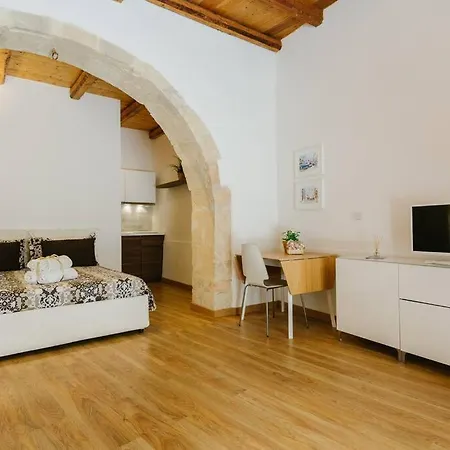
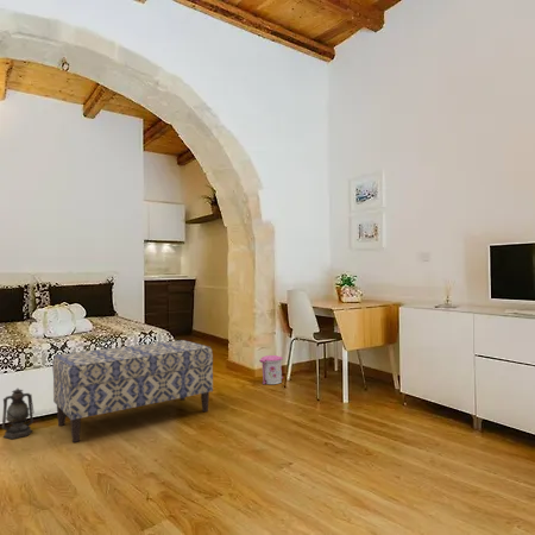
+ trash can (271, 369)
+ lantern (17, 411)
+ bench (136, 384)
